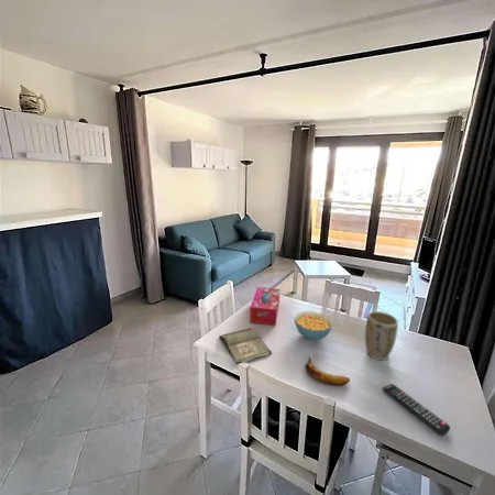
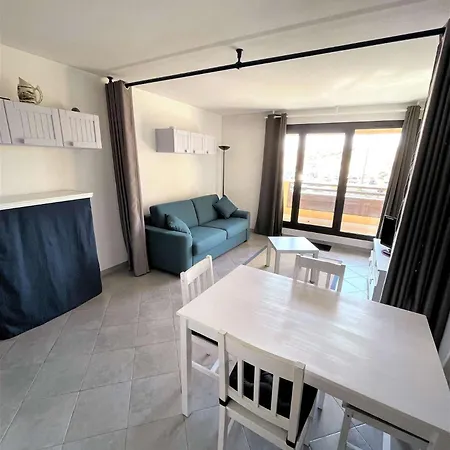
- tissue box (265, 305)
- remote control (413, 407)
- banana (324, 373)
- hardback book (244, 342)
- cereal bowl (312, 328)
- plant pot (380, 336)
